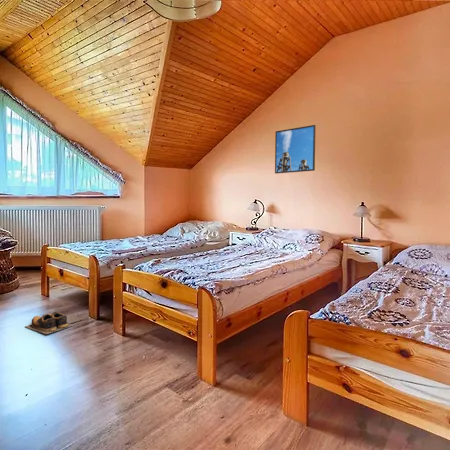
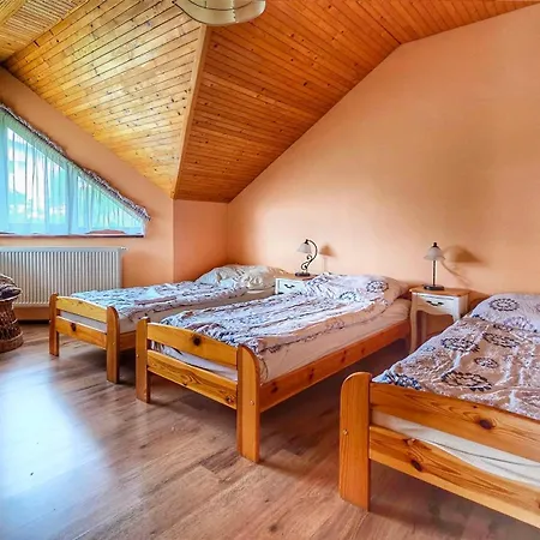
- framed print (294, 150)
- shoes (49, 319)
